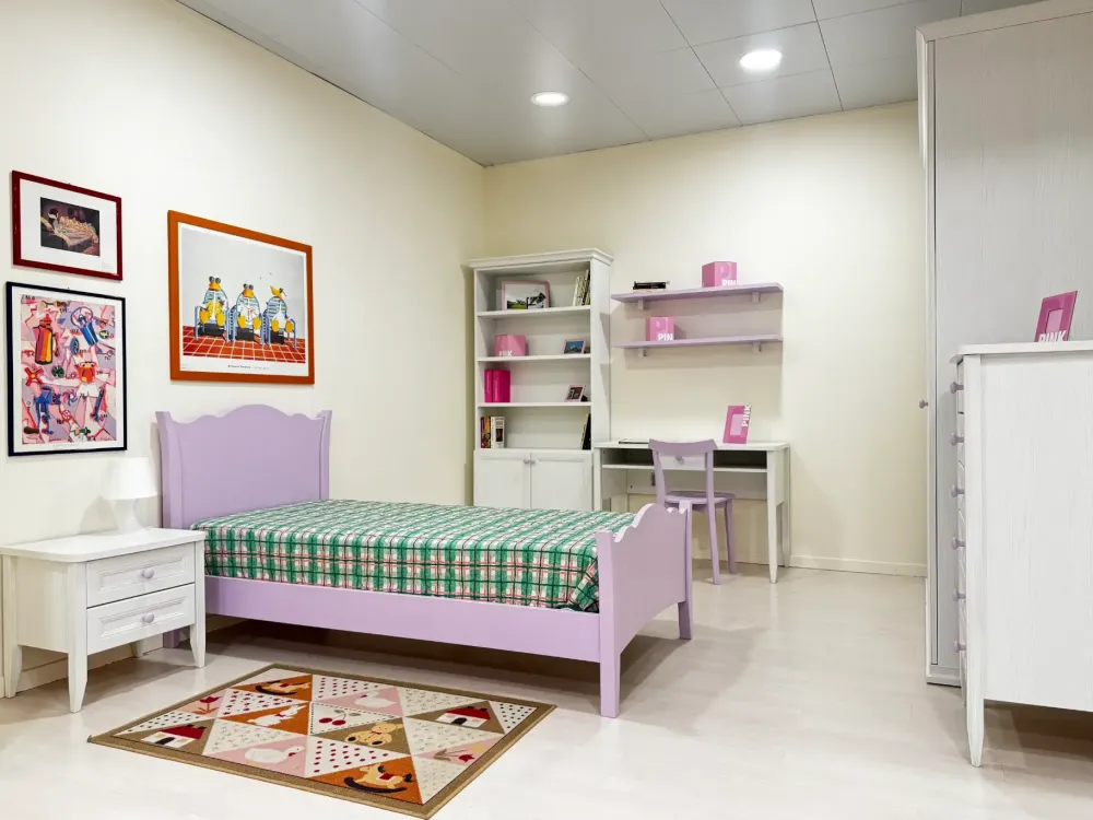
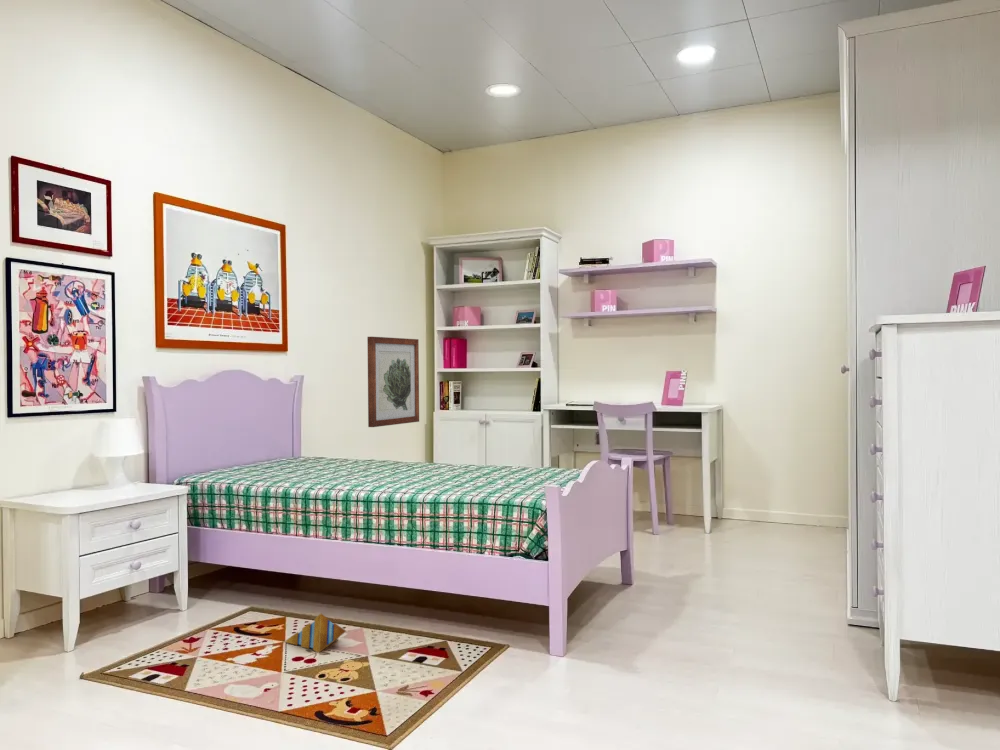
+ wall art (394, 381)
+ stacking toy (316, 627)
